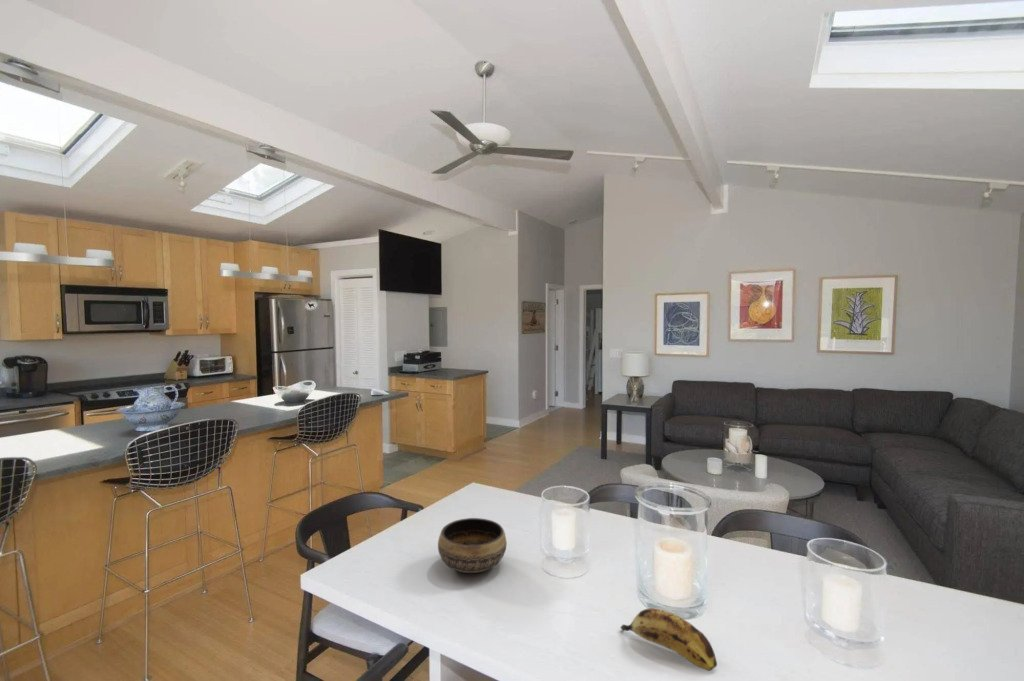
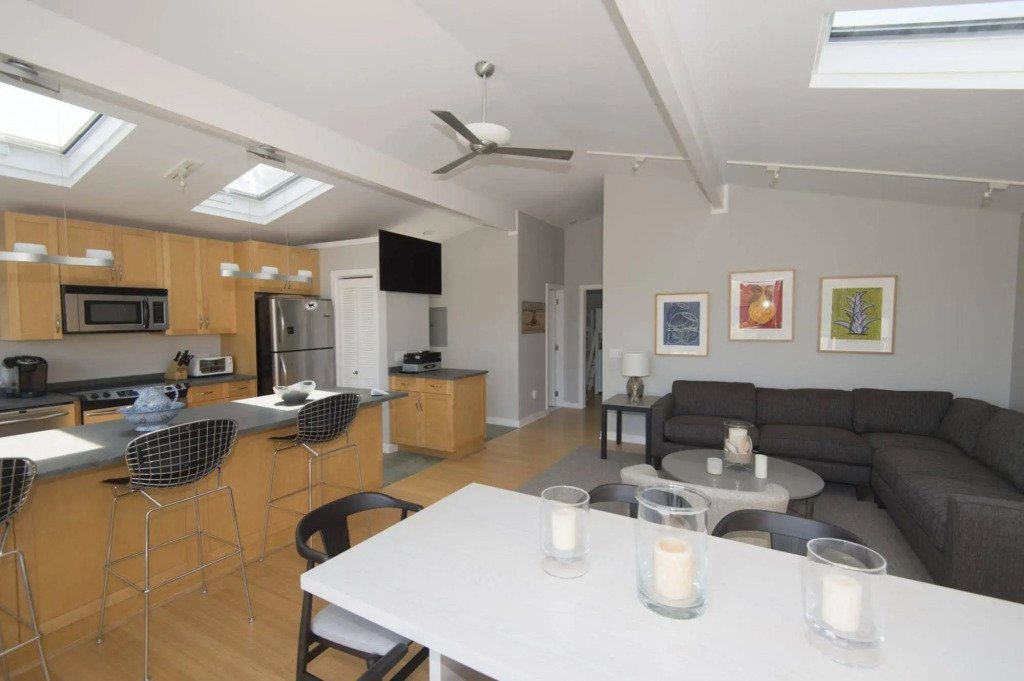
- bowl (472, 547)
- banana (665, 633)
